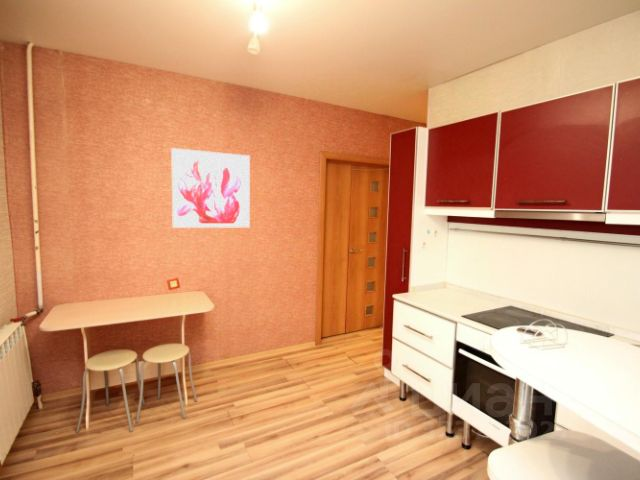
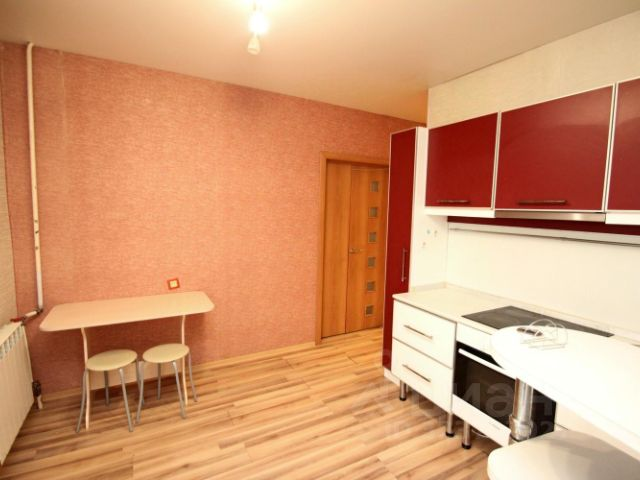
- wall art (212, 190)
